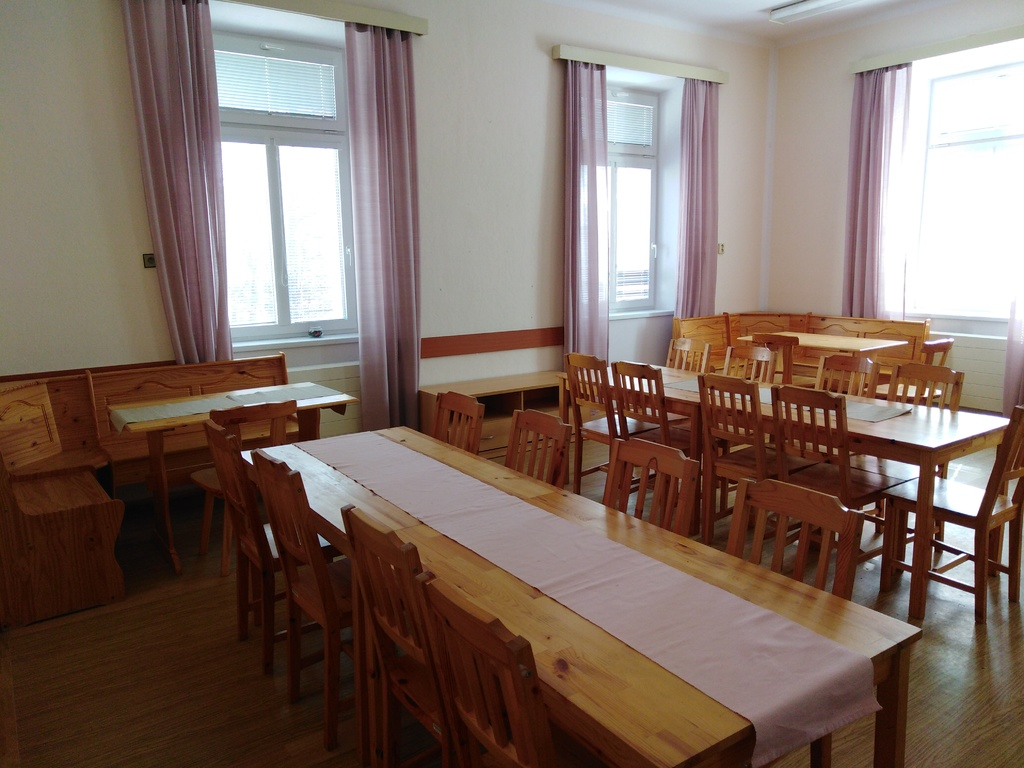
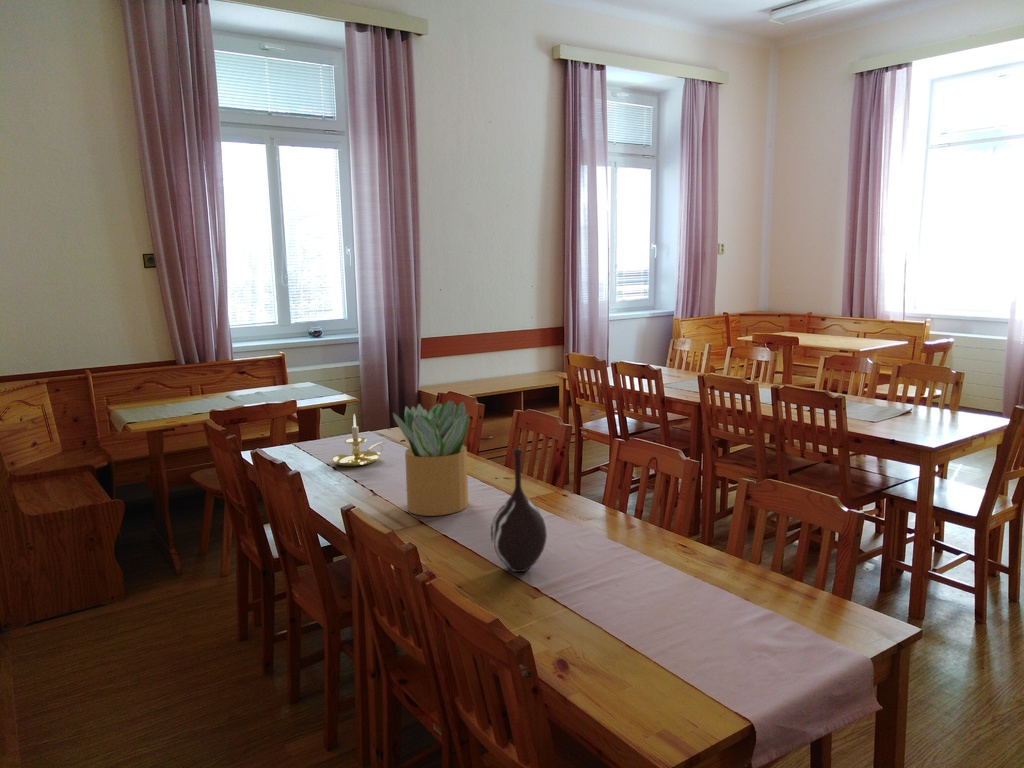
+ vase (518, 510)
+ candle holder (358, 437)
+ potted plant (431, 456)
